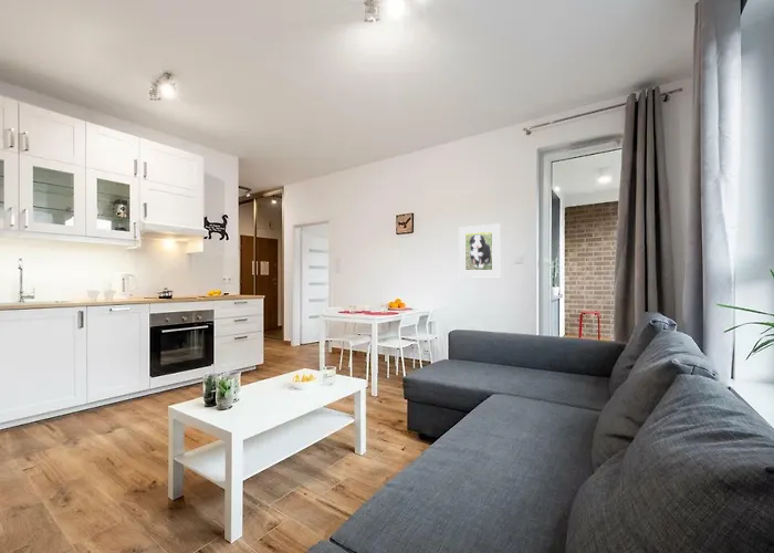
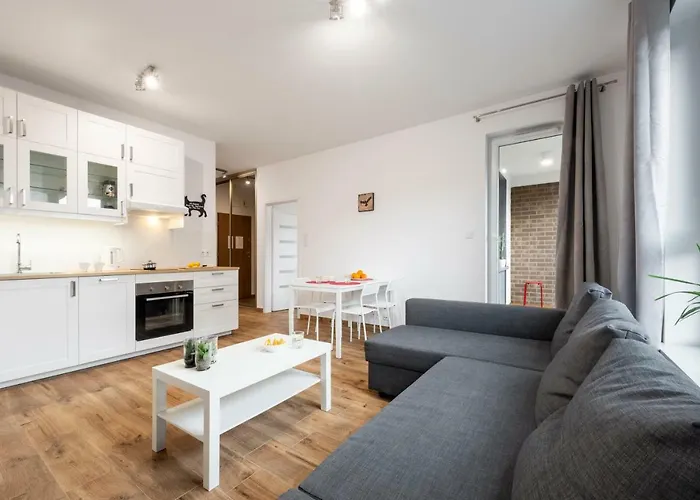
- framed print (479, 251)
